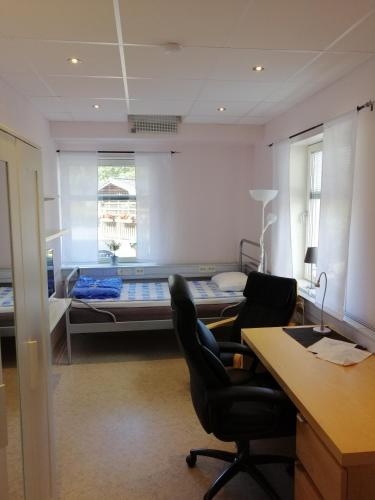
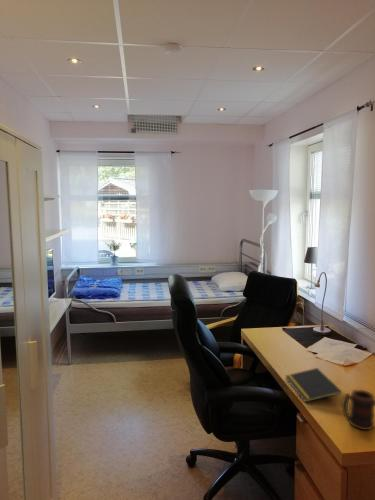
+ notepad (311, 383)
+ mug (357, 408)
